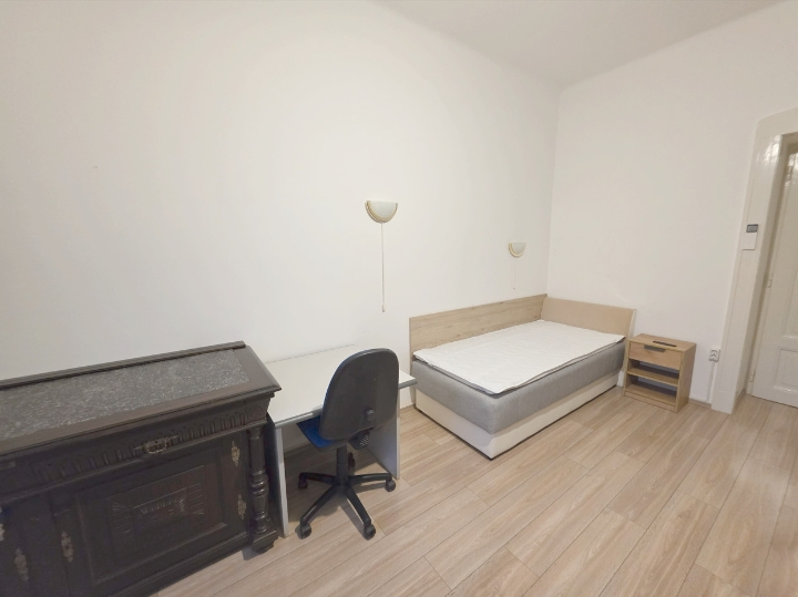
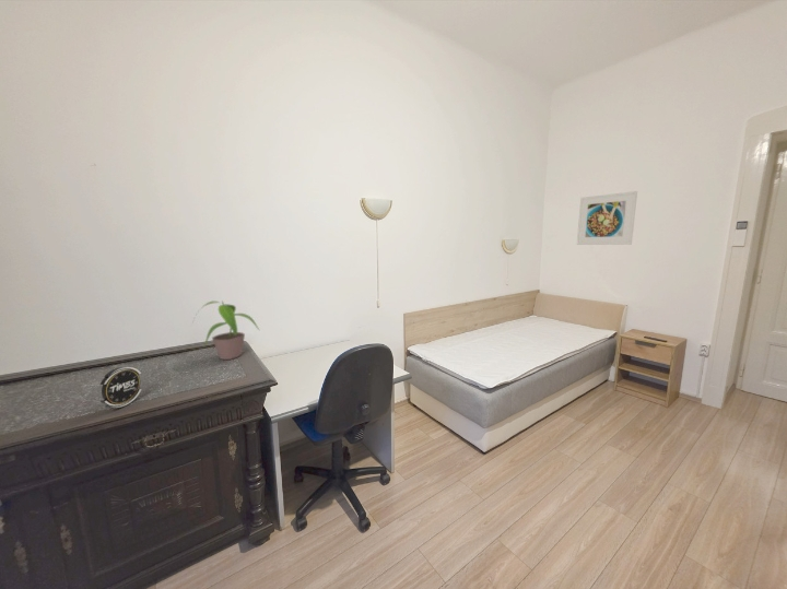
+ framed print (604, 220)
+ alarm clock (121, 386)
+ potted plant (230, 330)
